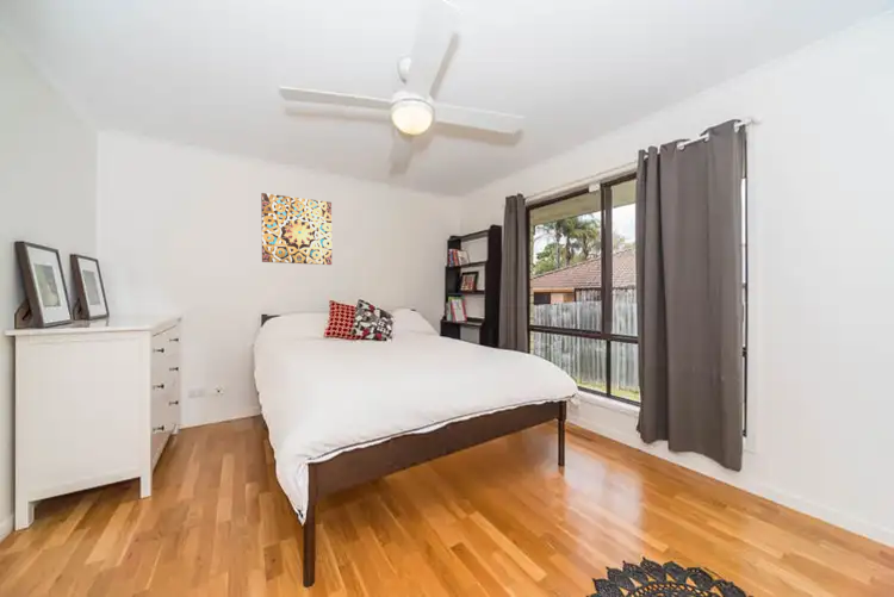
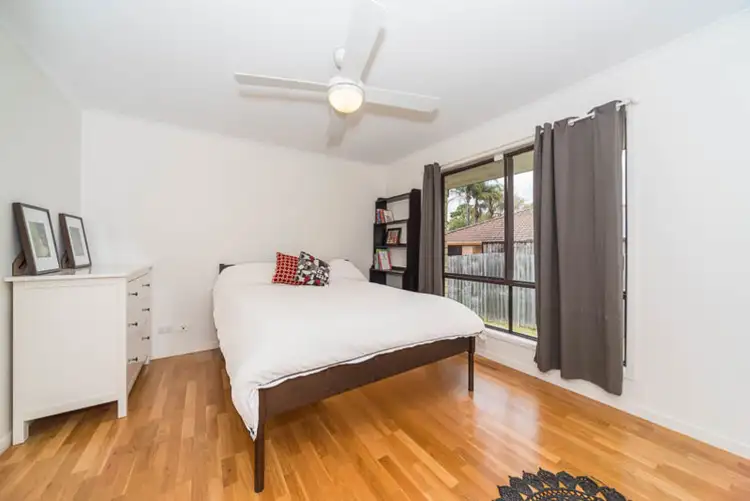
- wall art (298, 230)
